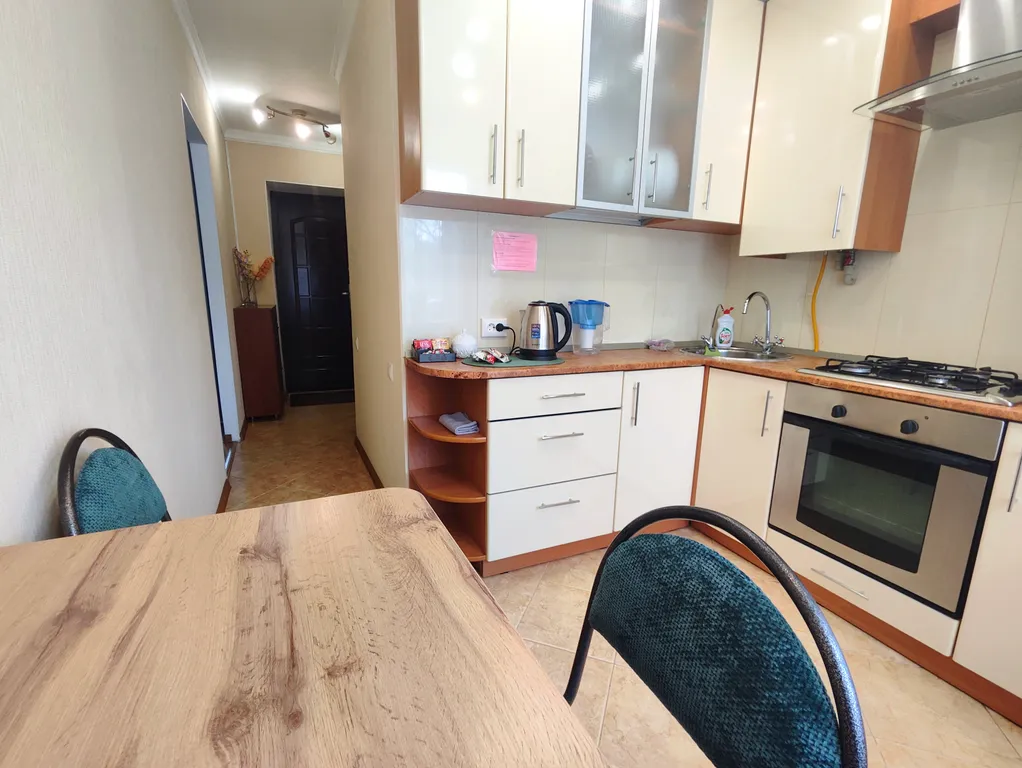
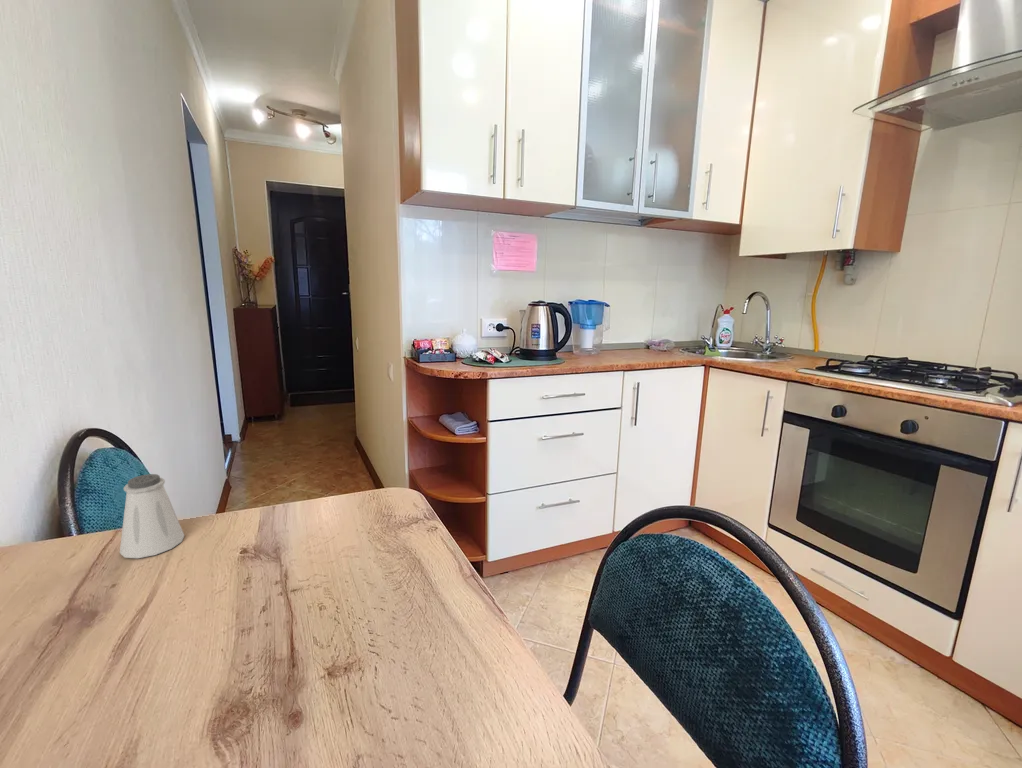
+ saltshaker (148, 511)
